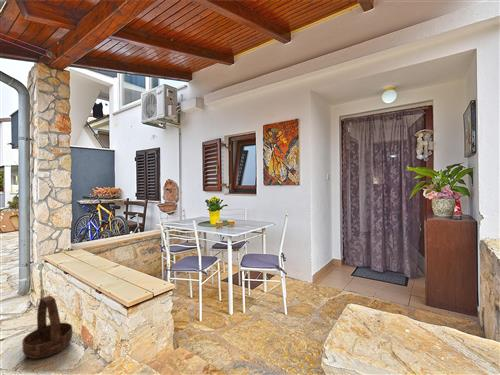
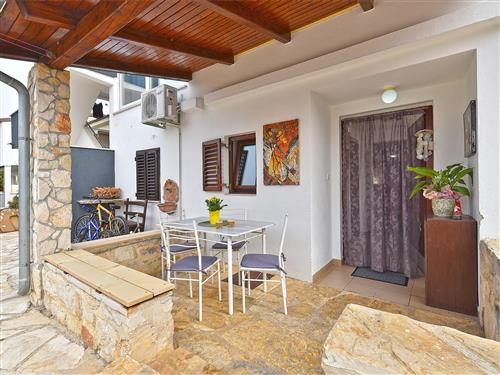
- basket (50, 323)
